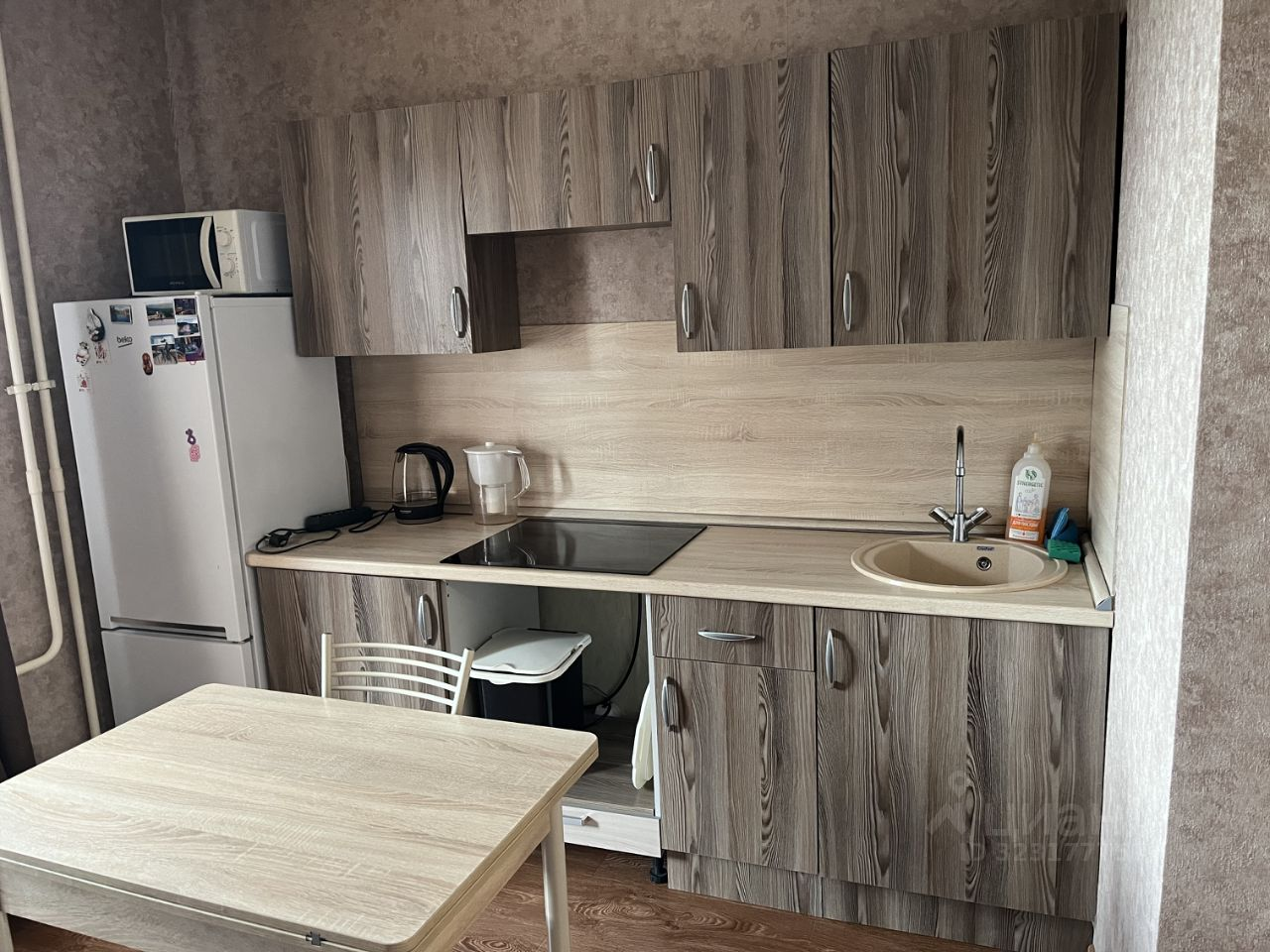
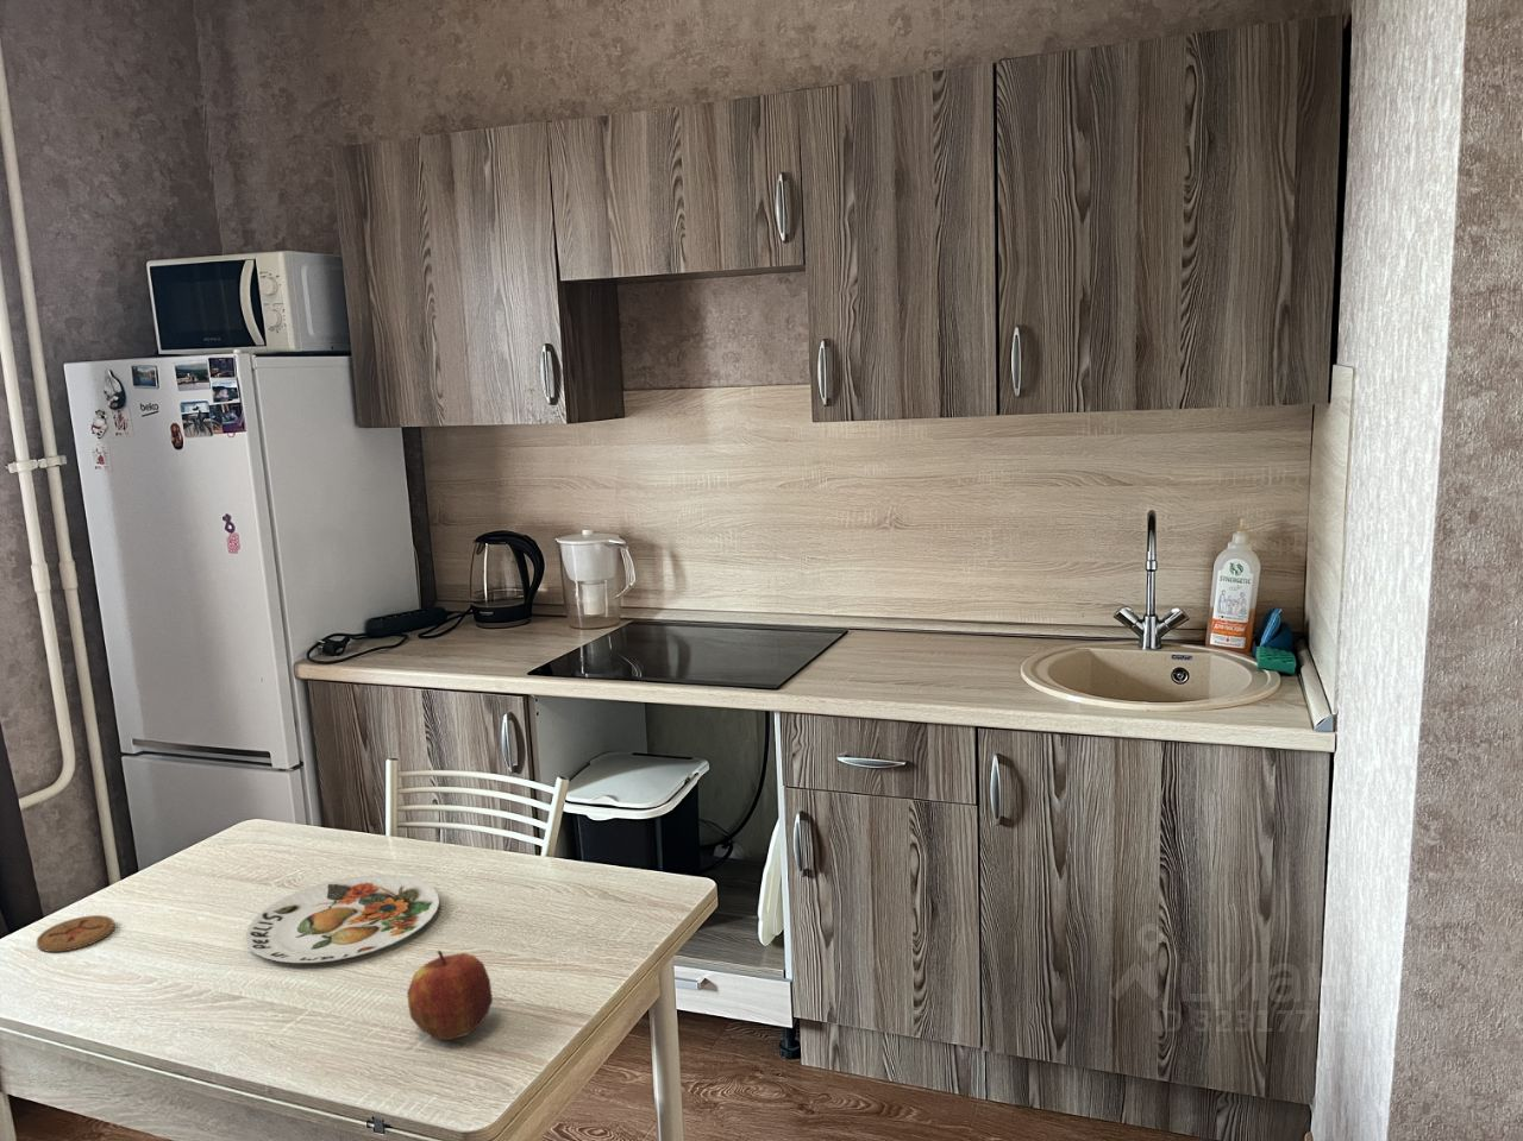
+ plate (345, 919)
+ apple (450, 994)
+ coaster (76, 932)
